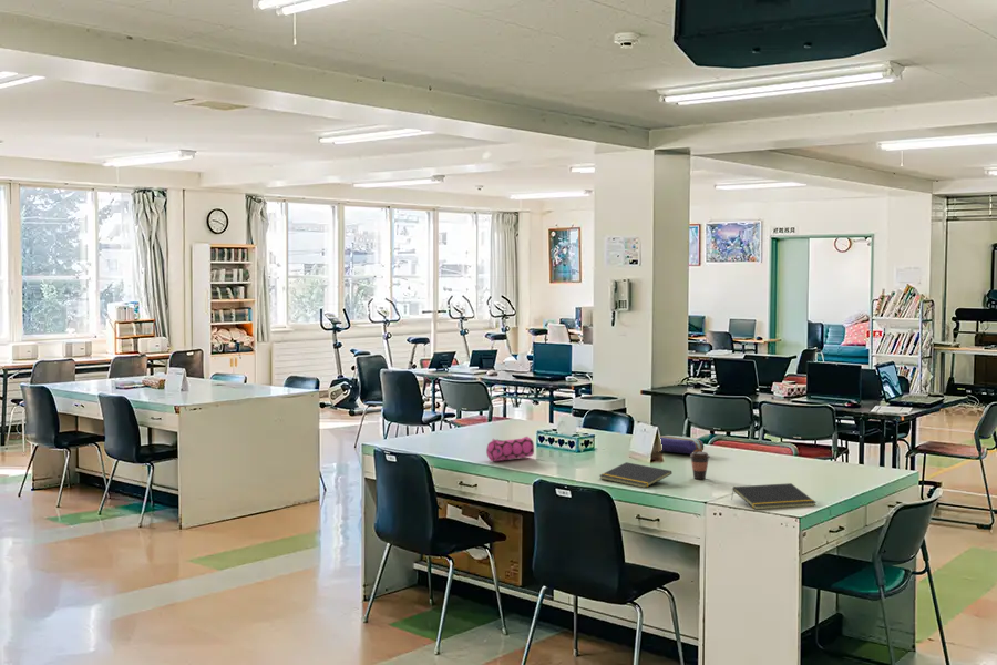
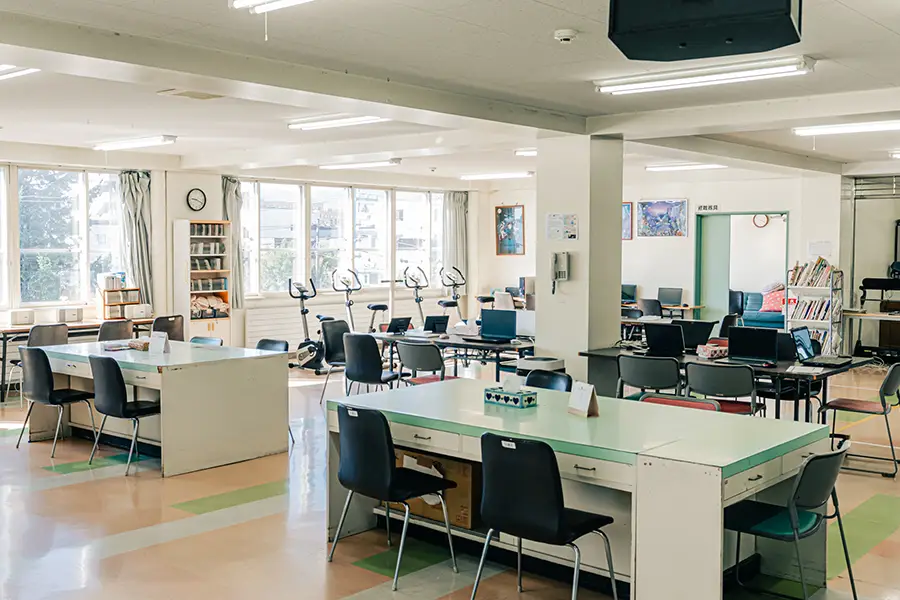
- pencil case (678, 444)
- notepad (635, 474)
- coffee cup (699, 464)
- pencil case (511, 448)
- notepad (773, 495)
